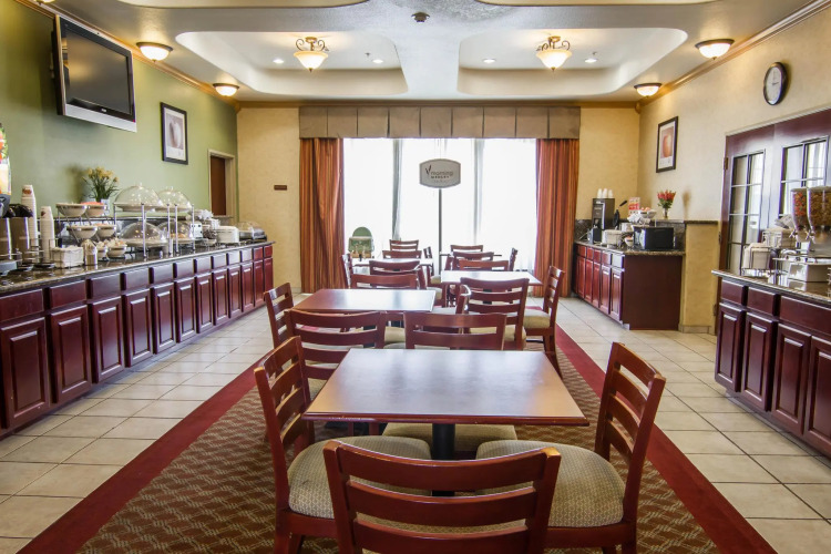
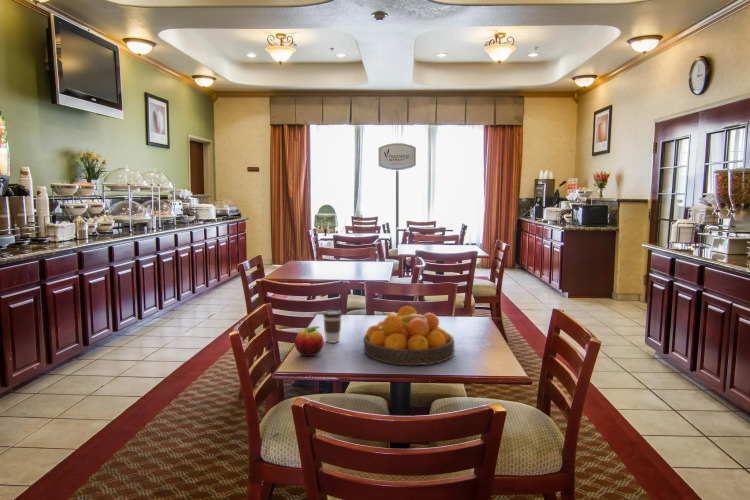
+ fruit (309, 341)
+ fruit bowl (408, 331)
+ coffee cup (332, 326)
